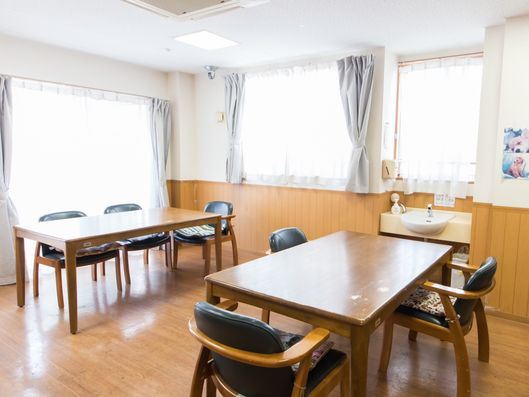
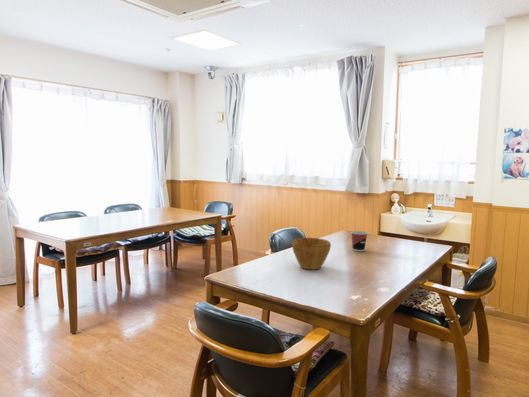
+ bowl (310, 254)
+ cup (358, 241)
